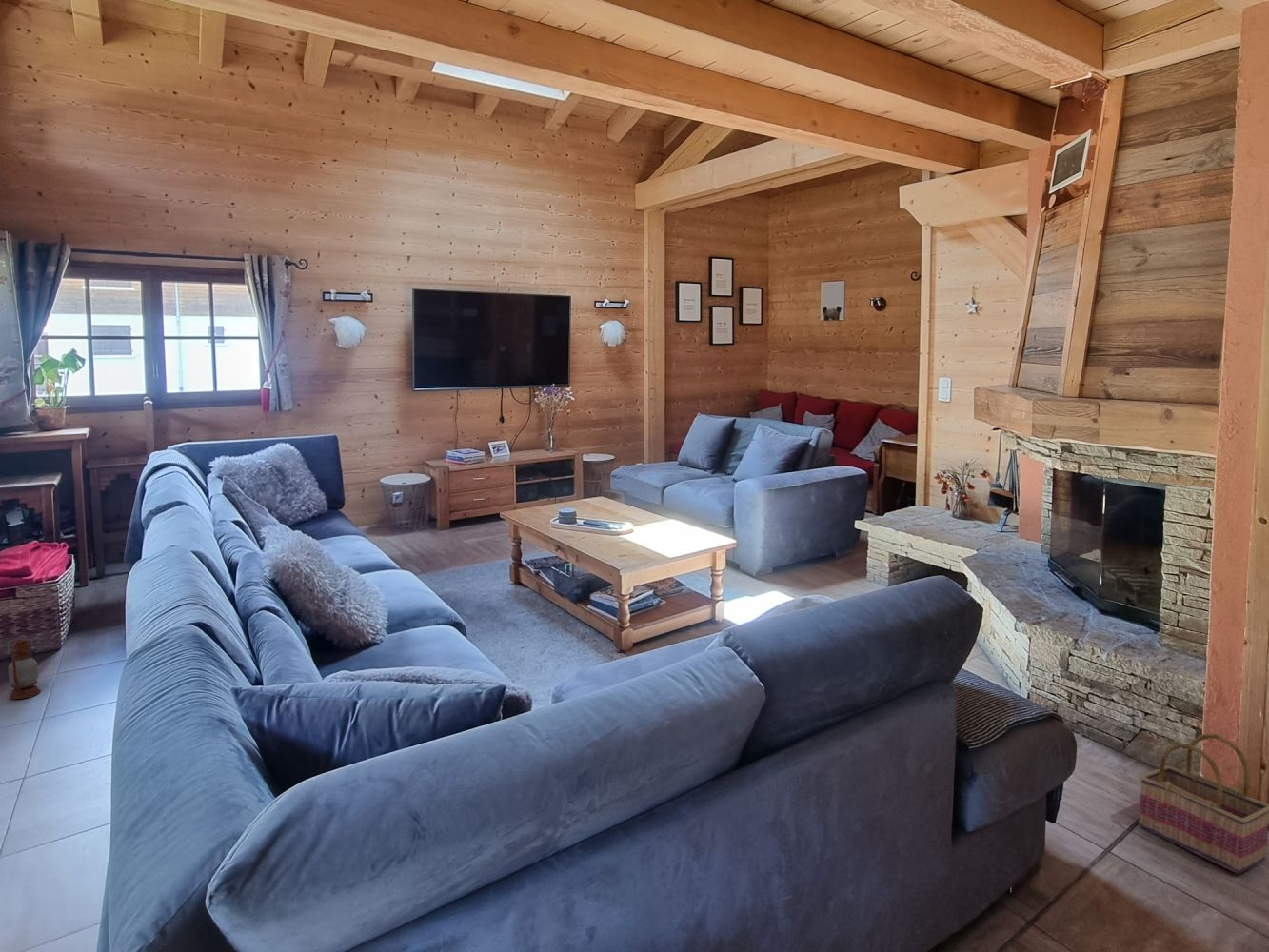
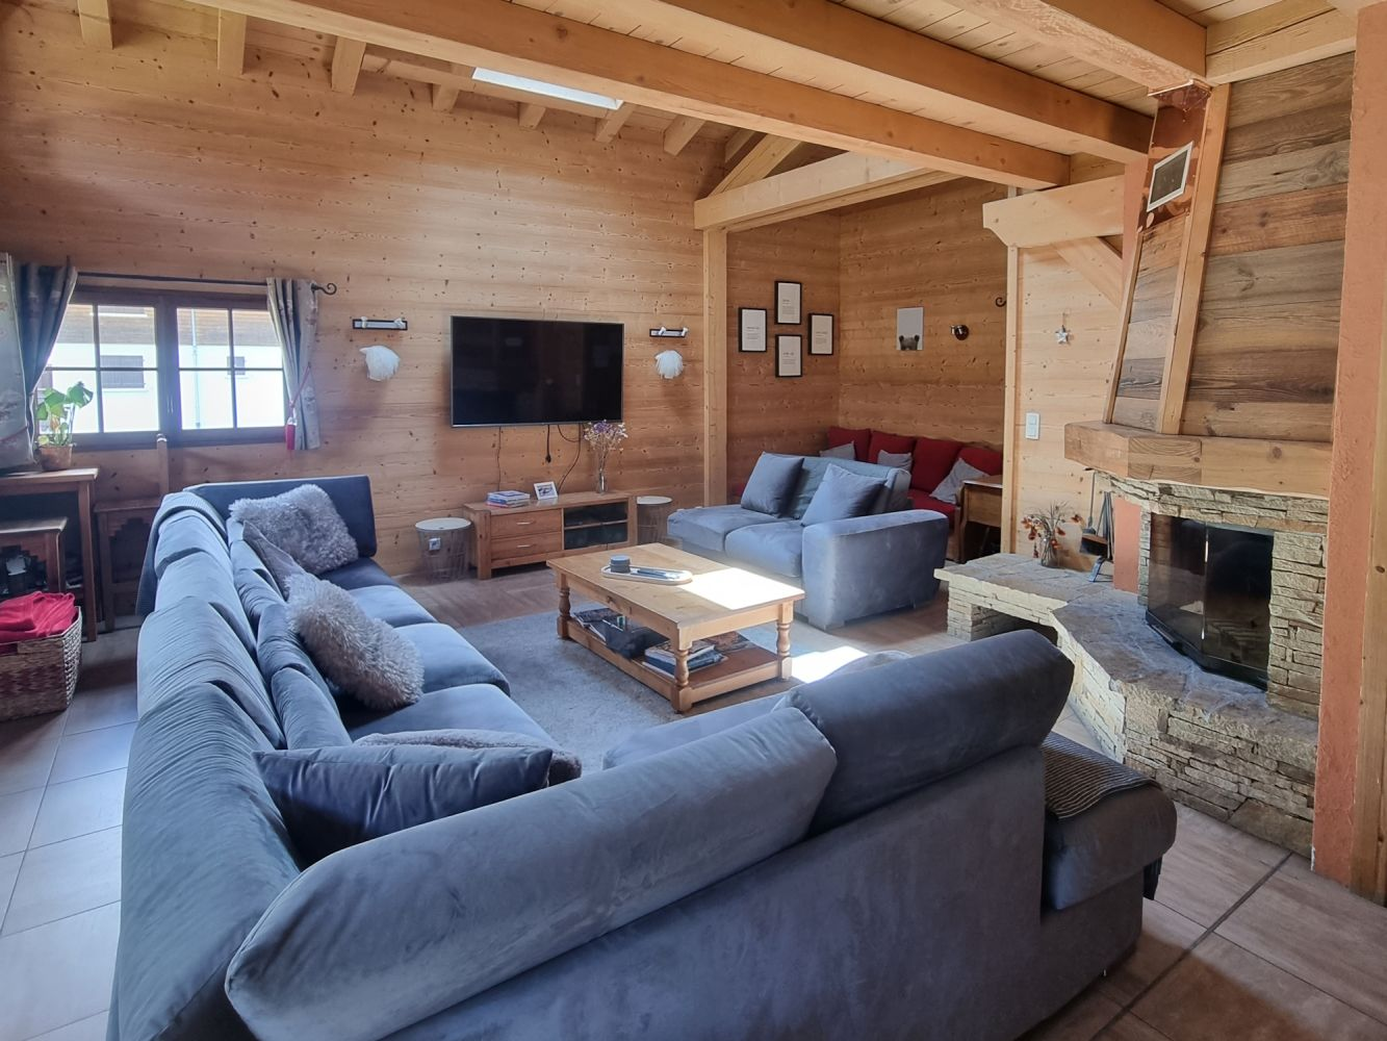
- lantern (22, 658)
- basket (1203, 792)
